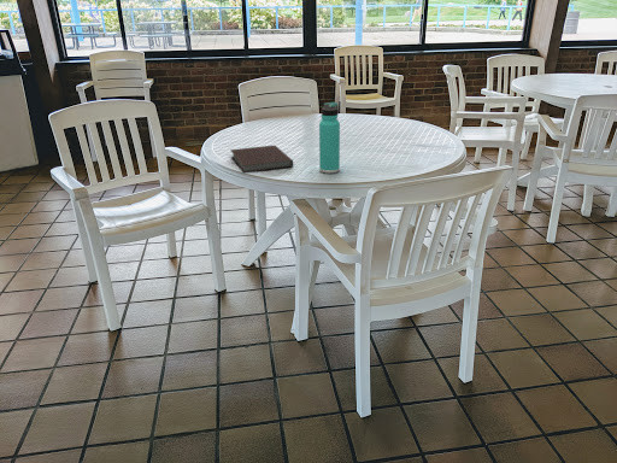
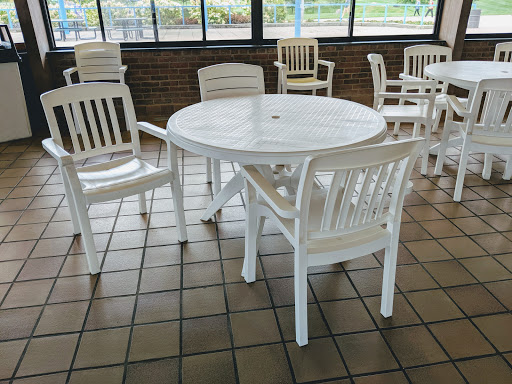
- thermos bottle (329, 137)
- notebook (260, 158)
